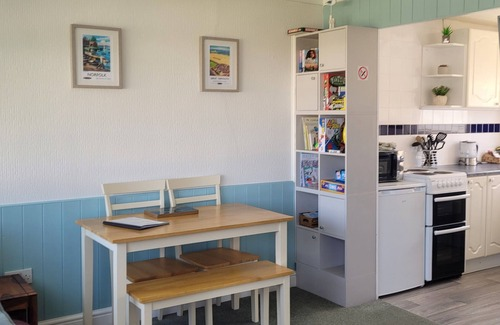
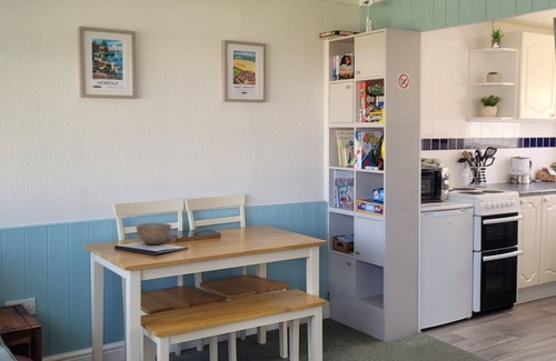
+ bowl (153, 234)
